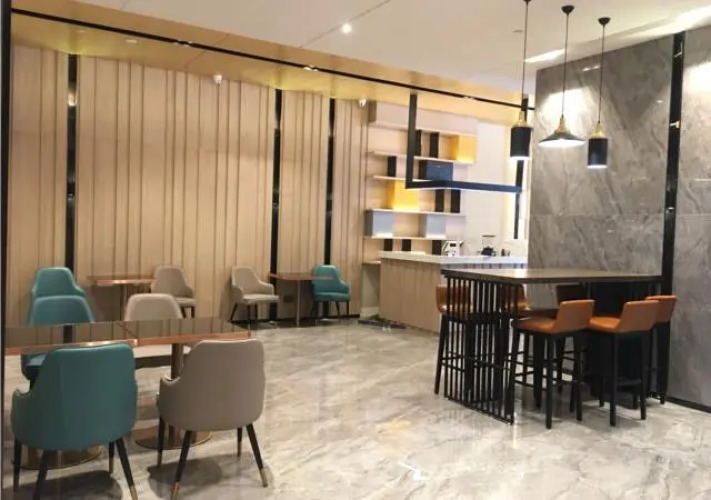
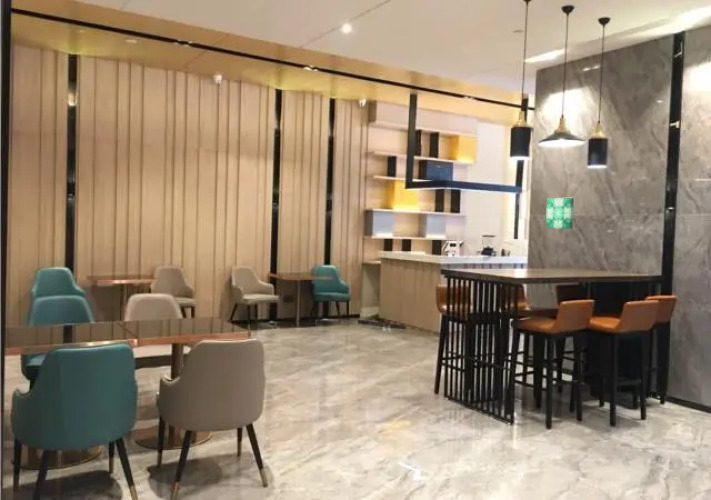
+ wall art (559, 213)
